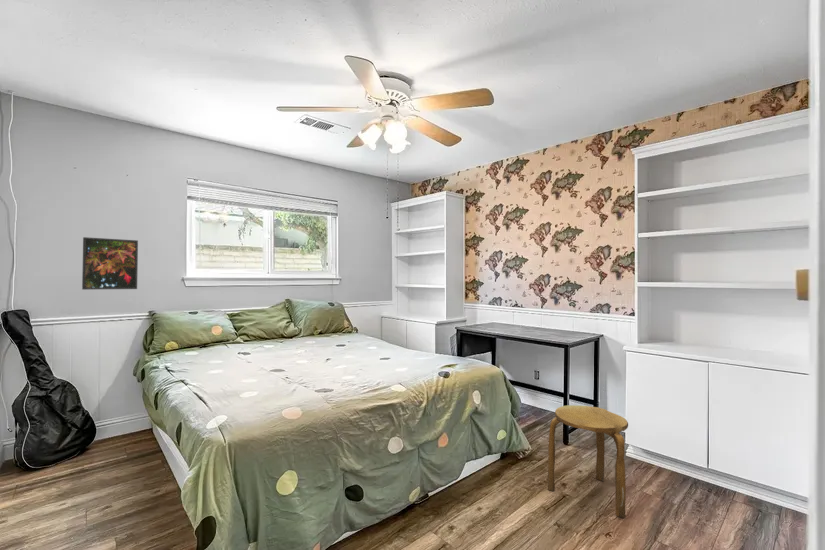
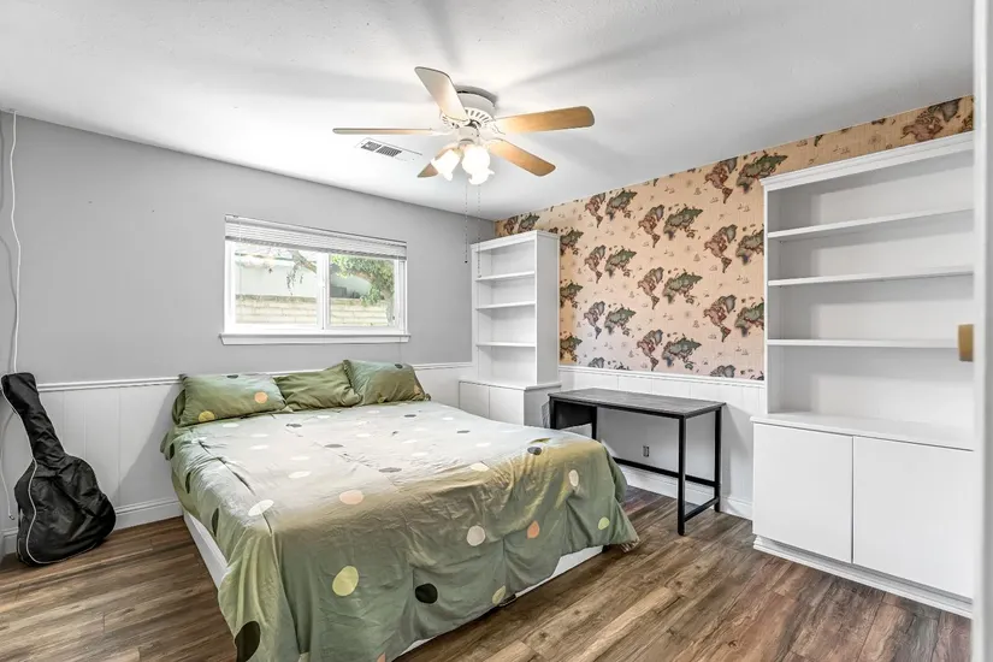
- stool (597, 453)
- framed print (111, 264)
